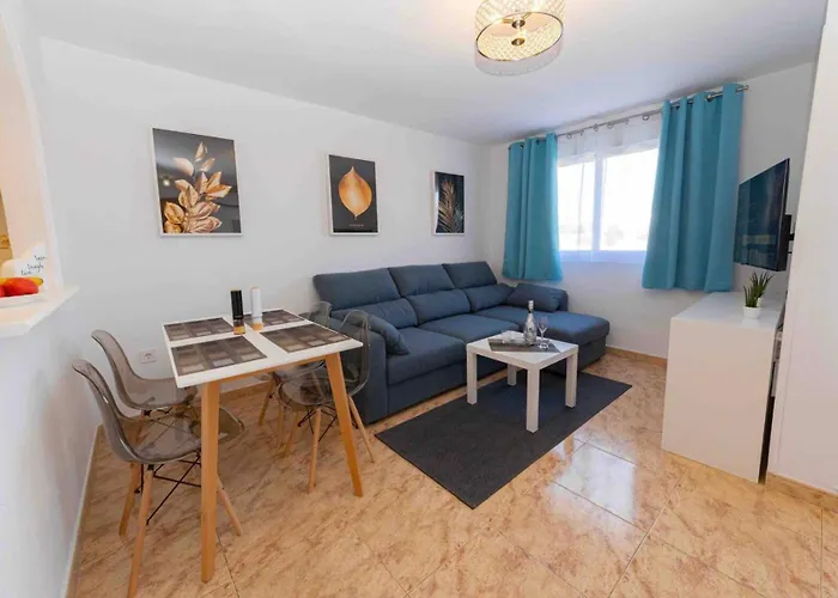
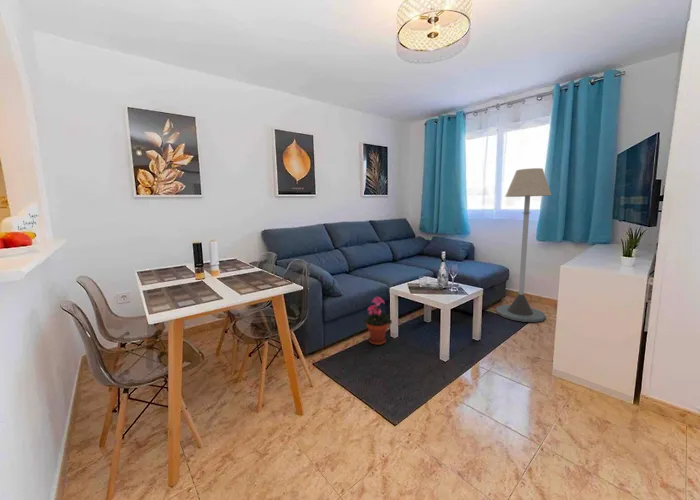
+ floor lamp (524, 244)
+ potted plant (376, 319)
